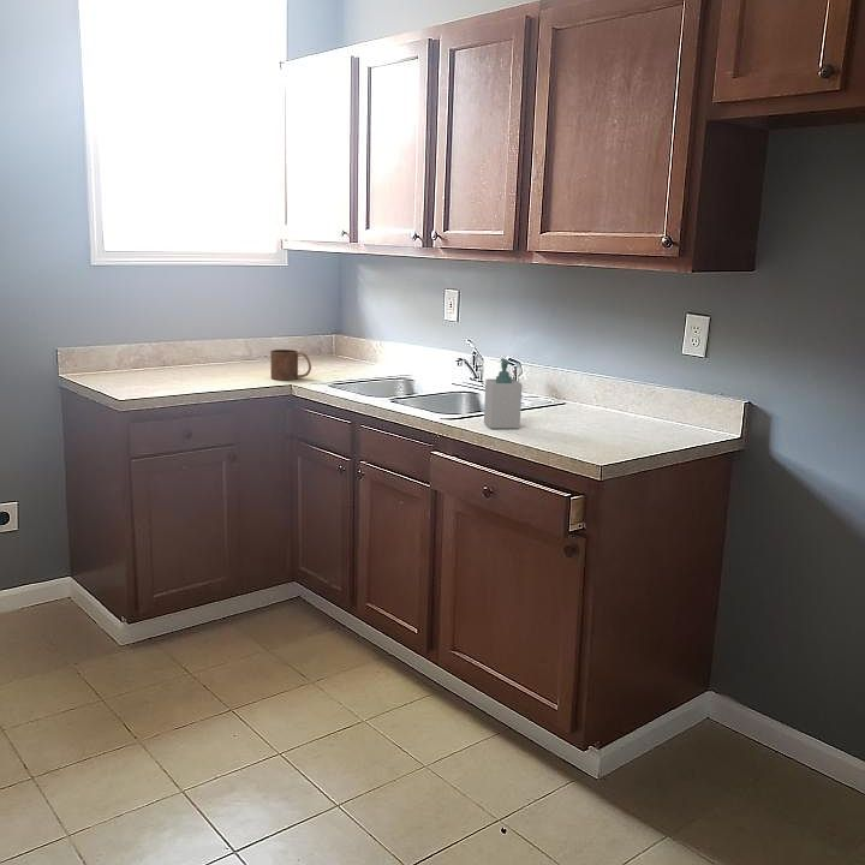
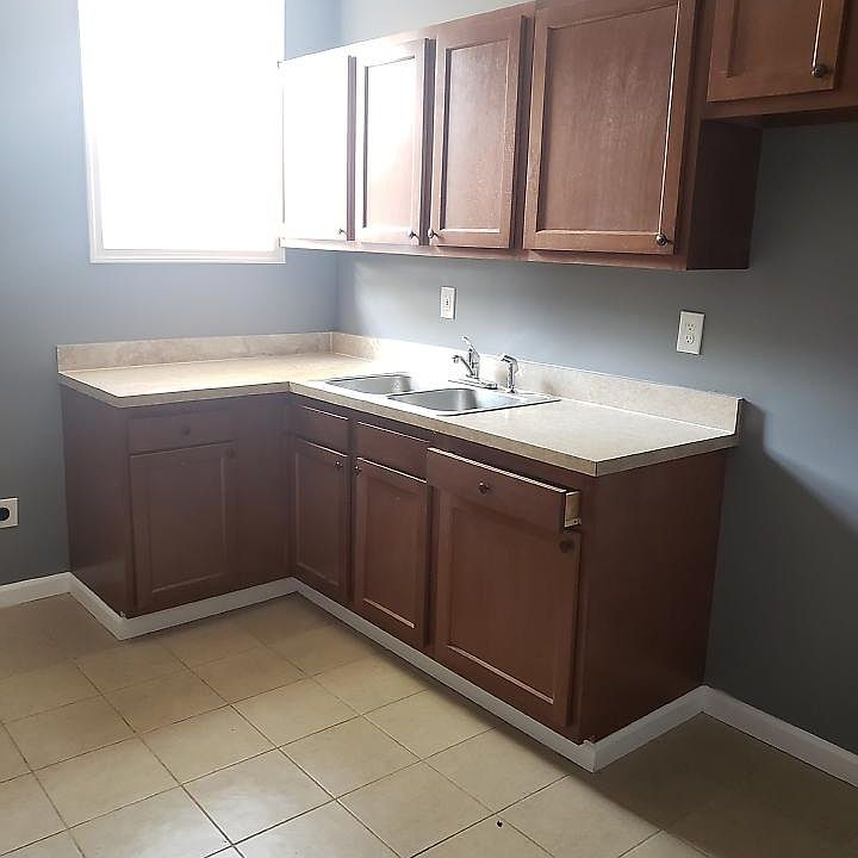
- soap bottle (502, 393)
- mug (291, 364)
